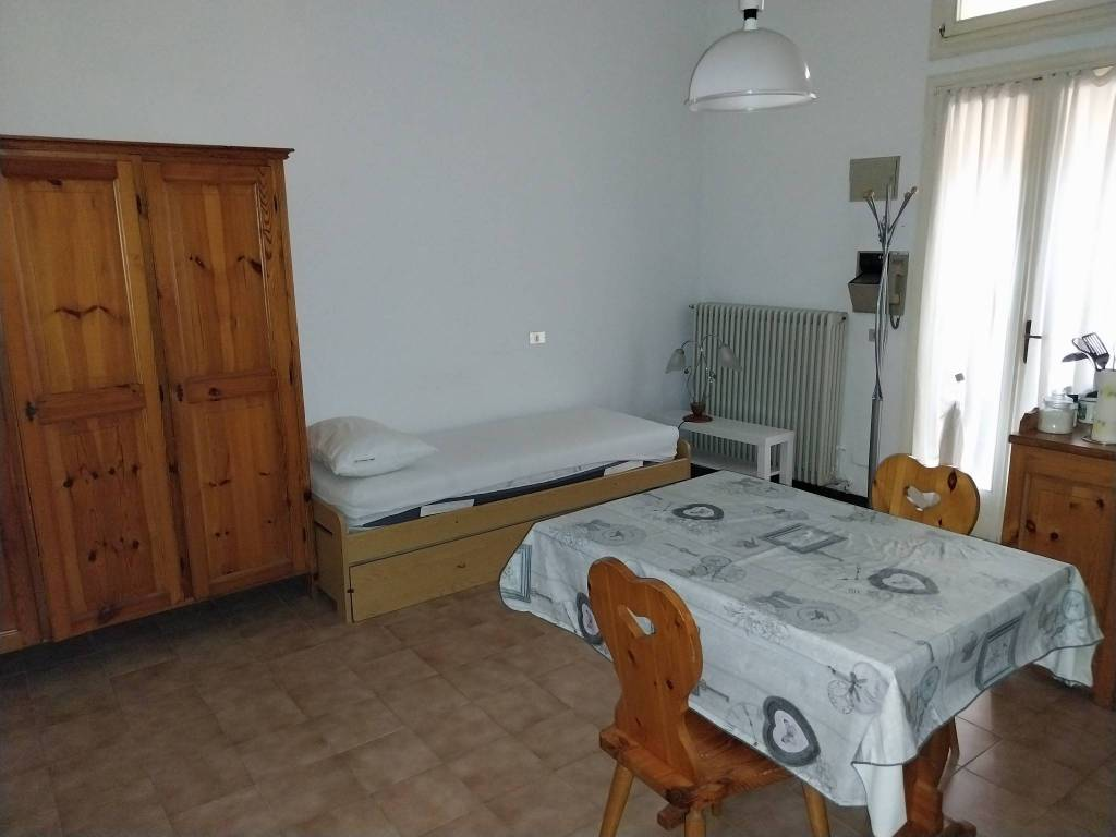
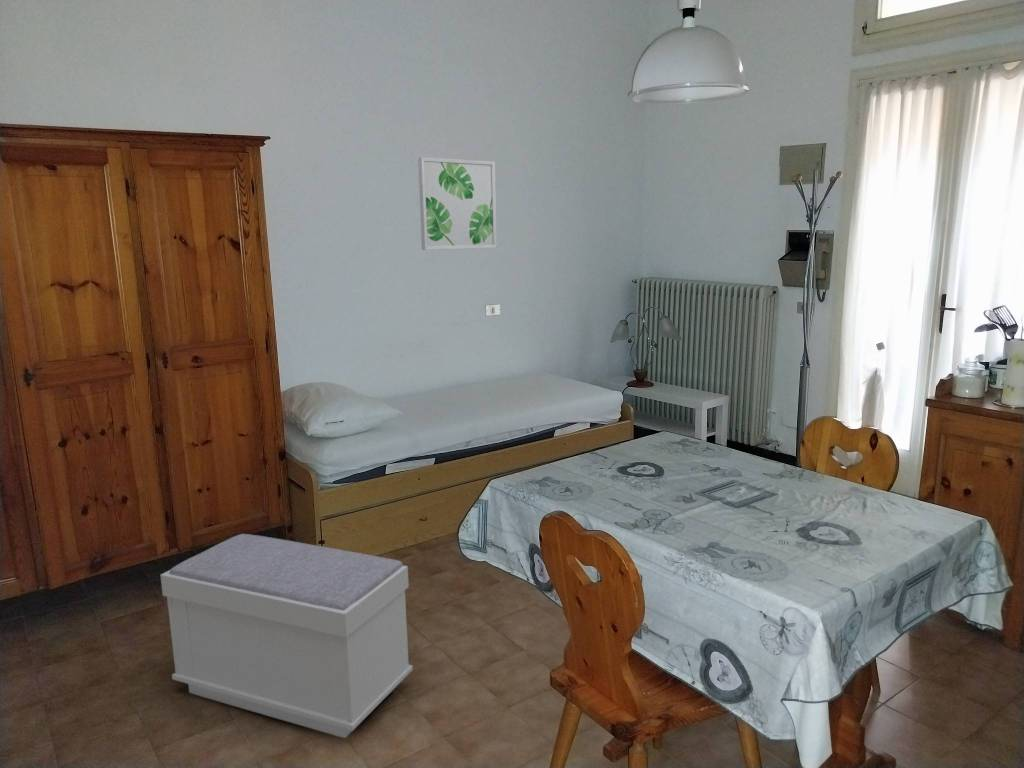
+ bench (290, 625)
+ wall art (459, 204)
